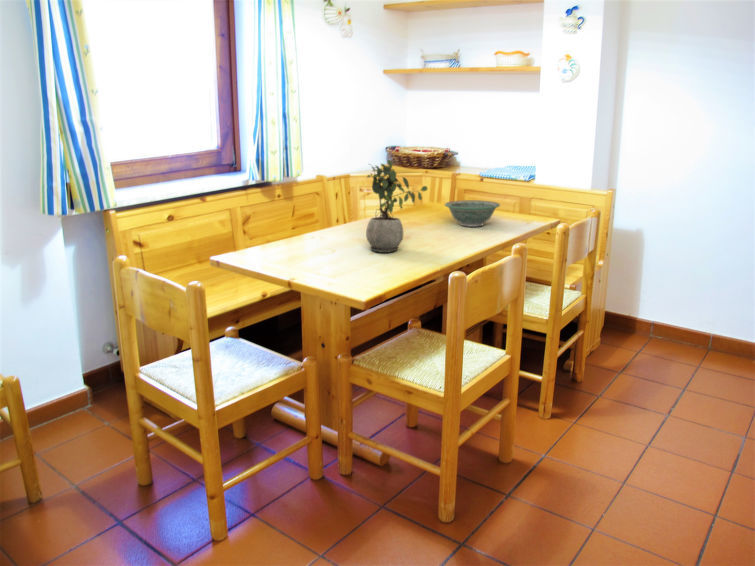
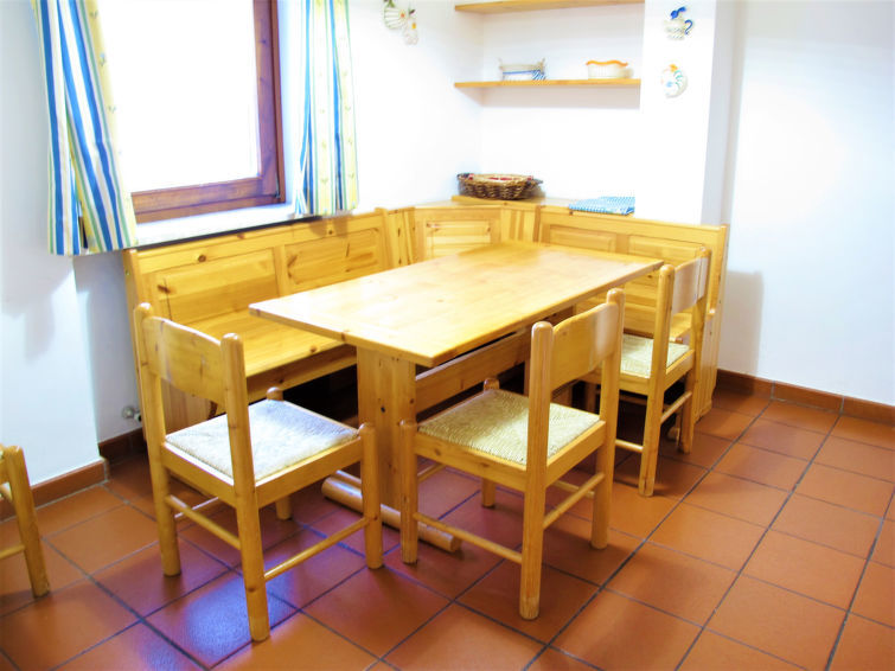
- potted plant (392, 206)
- bowl (471, 214)
